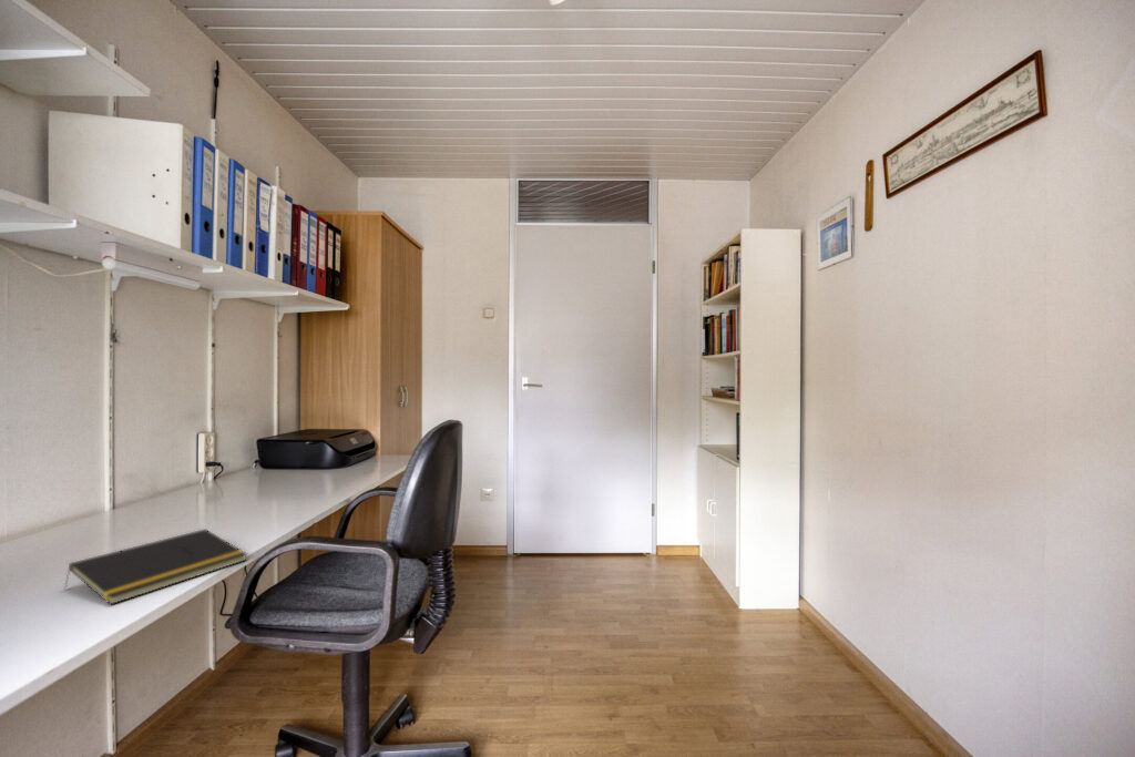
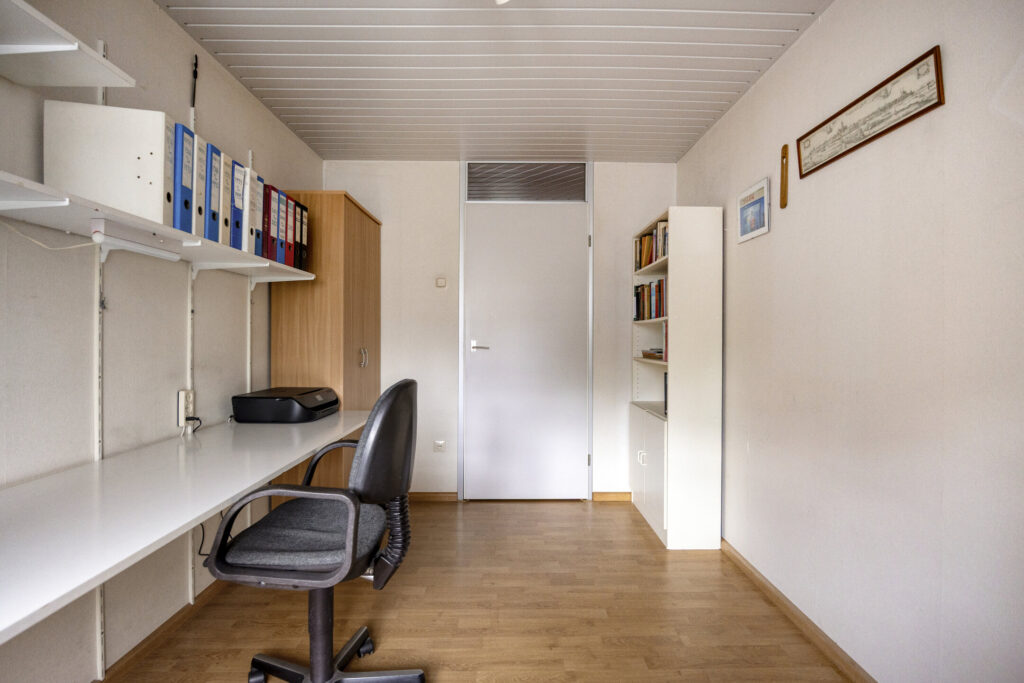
- notepad (164, 561)
